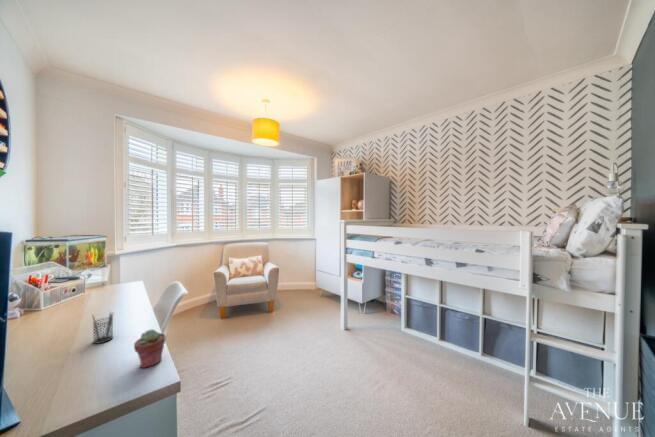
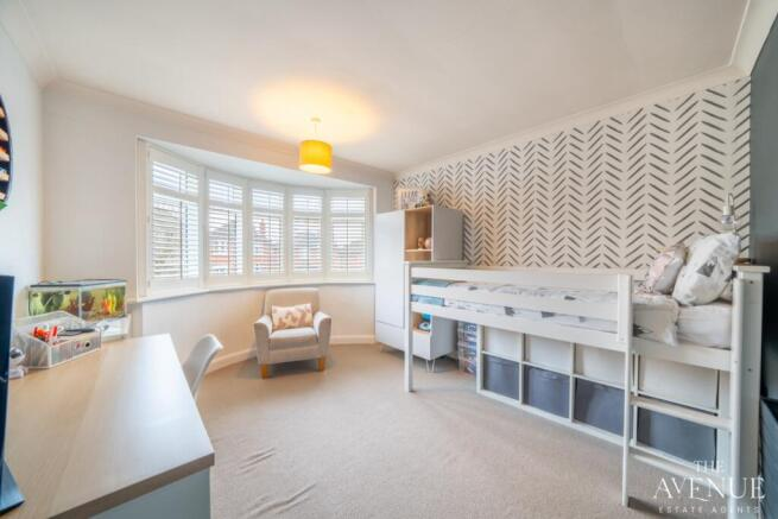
- pencil holder (103, 325)
- potted succulent (150, 346)
